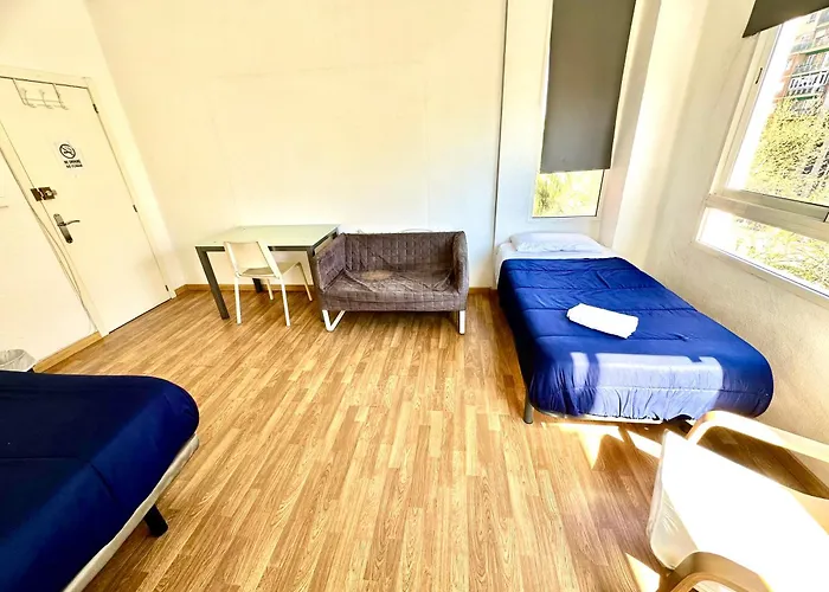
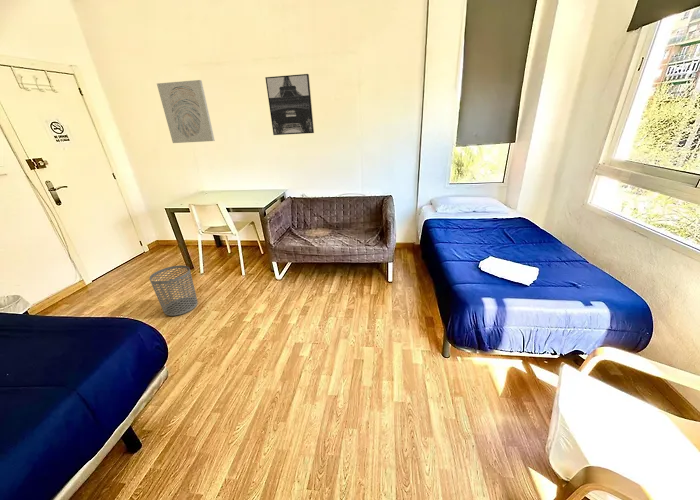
+ wall art (290, 106)
+ wall art (186, 113)
+ waste bin (175, 290)
